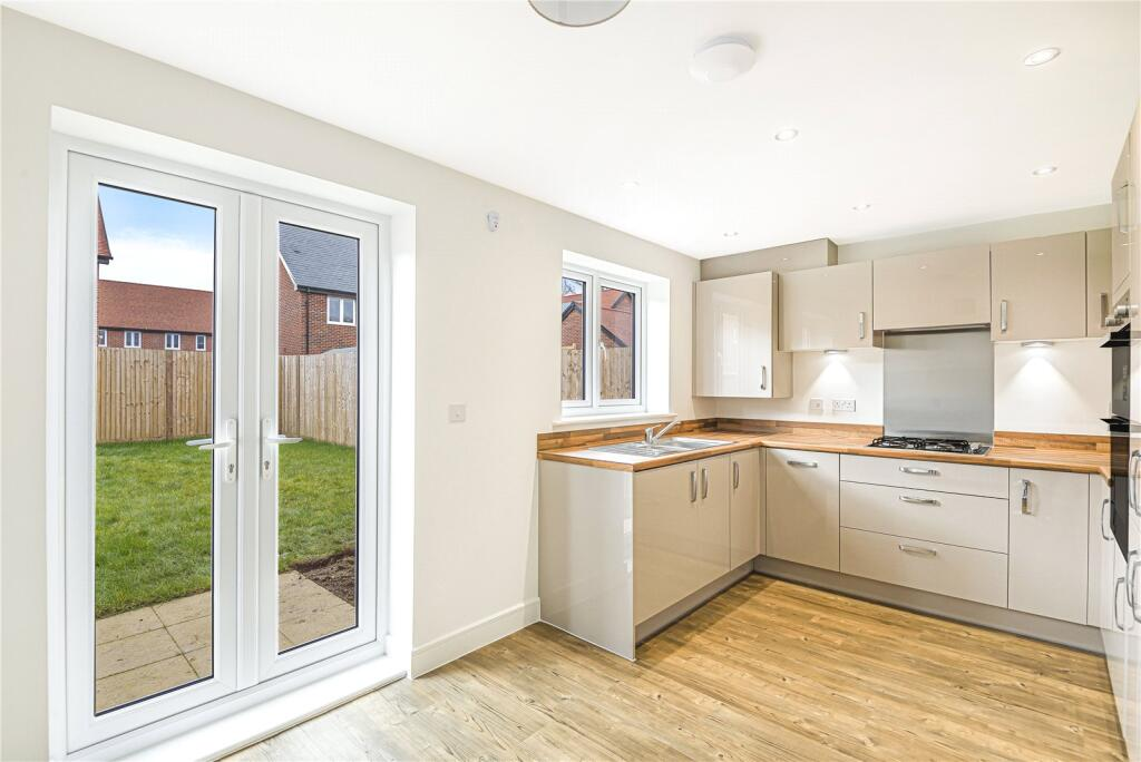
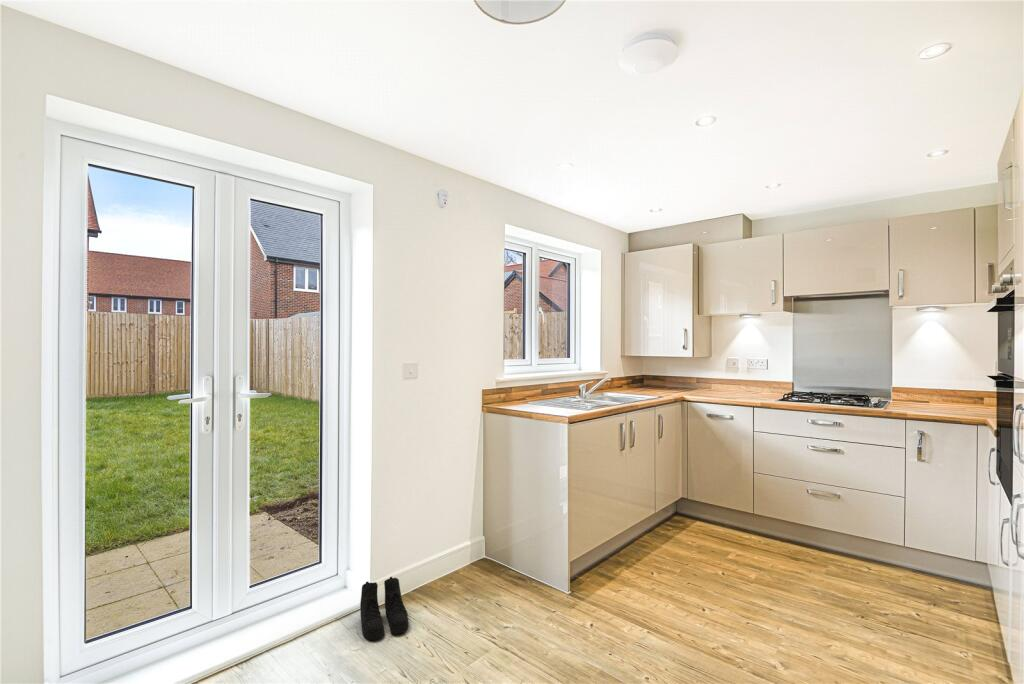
+ boots (385, 604)
